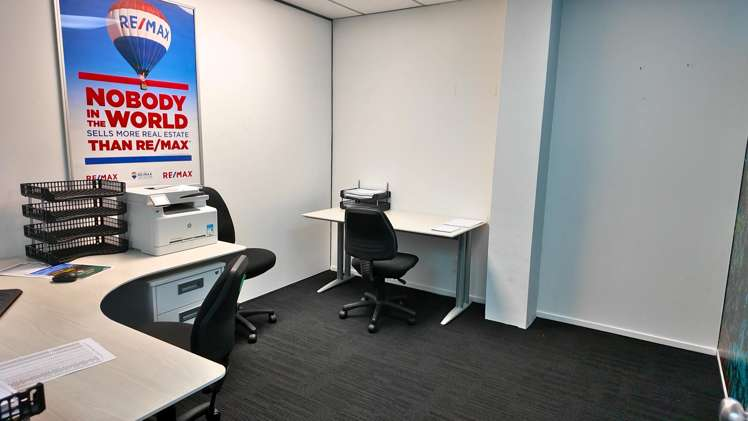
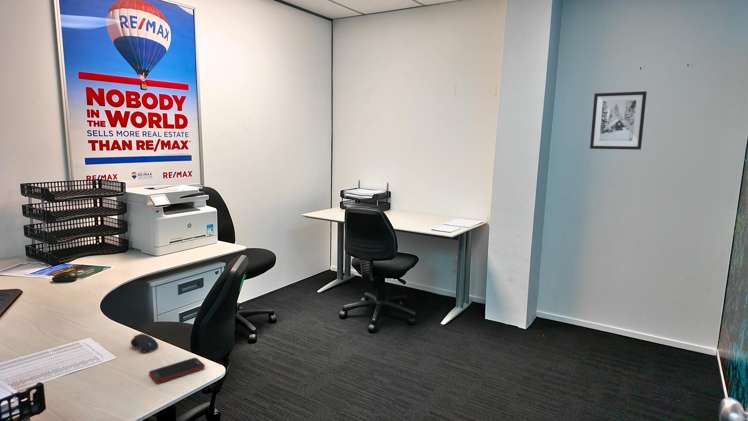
+ cell phone (177, 369)
+ computer mouse (144, 342)
+ wall art (617, 121)
